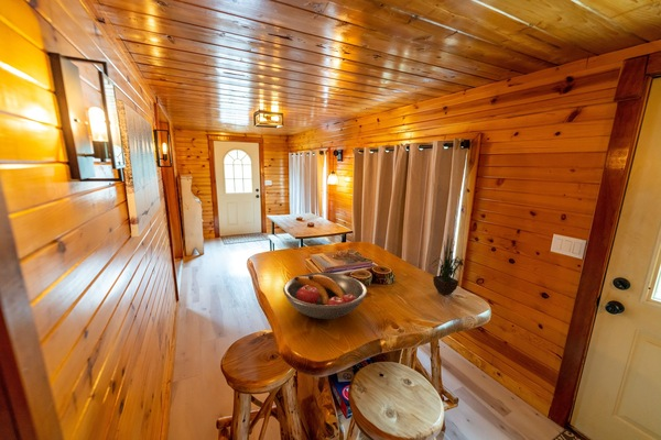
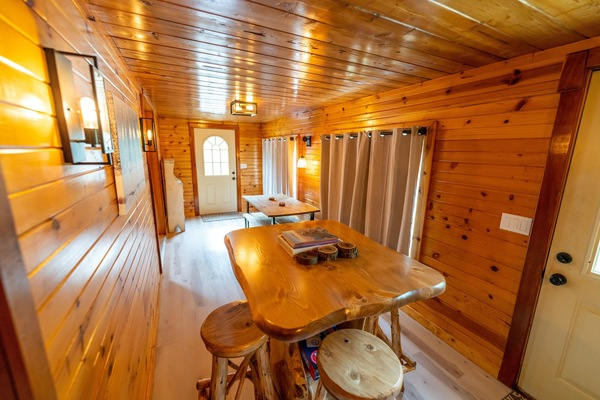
- fruit bowl (324, 295)
- potted plant (449, 260)
